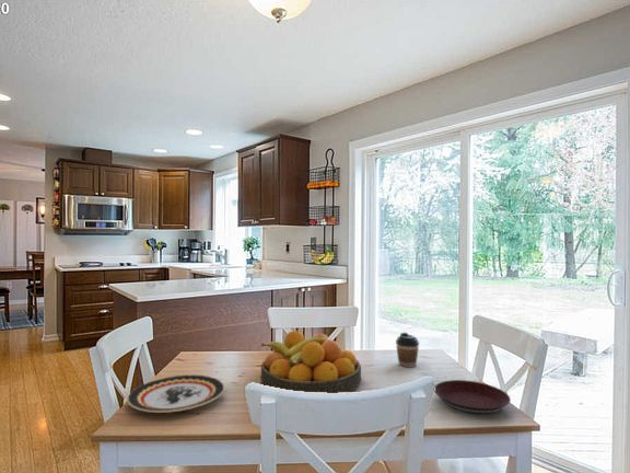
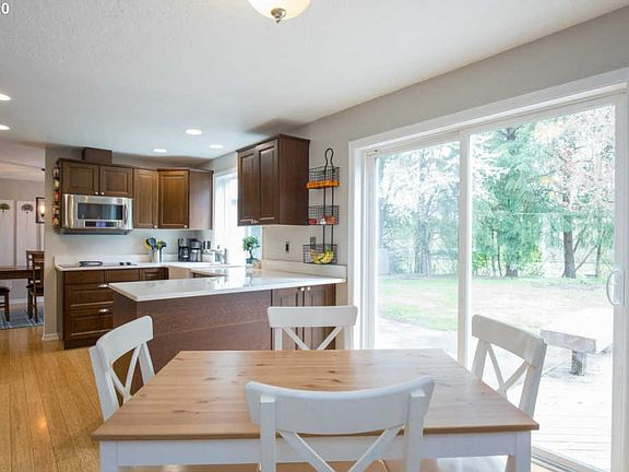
- coffee cup (407, 349)
- fruit bowl (311, 357)
- plate (470, 397)
- plate (177, 394)
